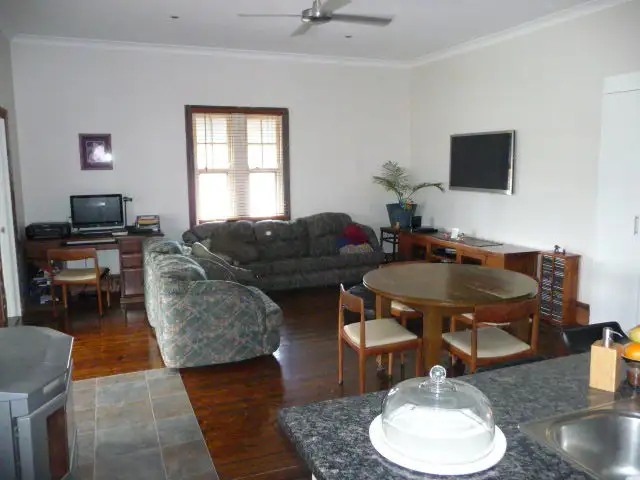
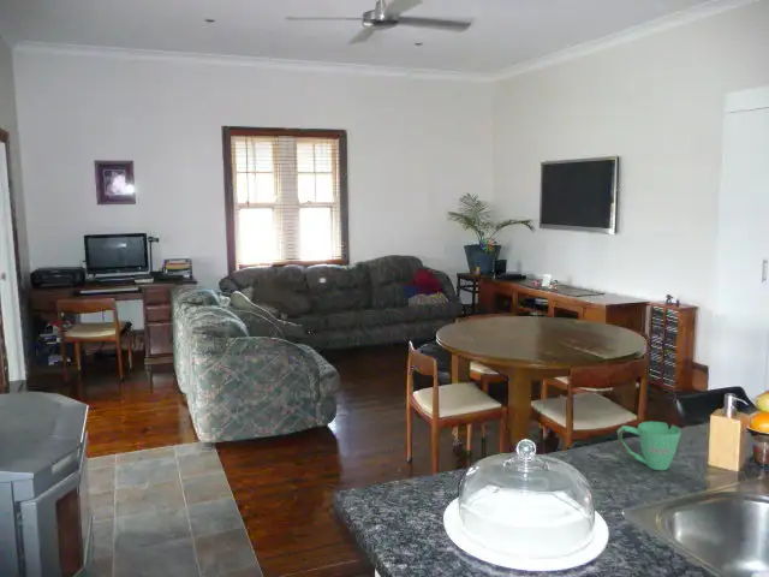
+ mug (648, 446)
